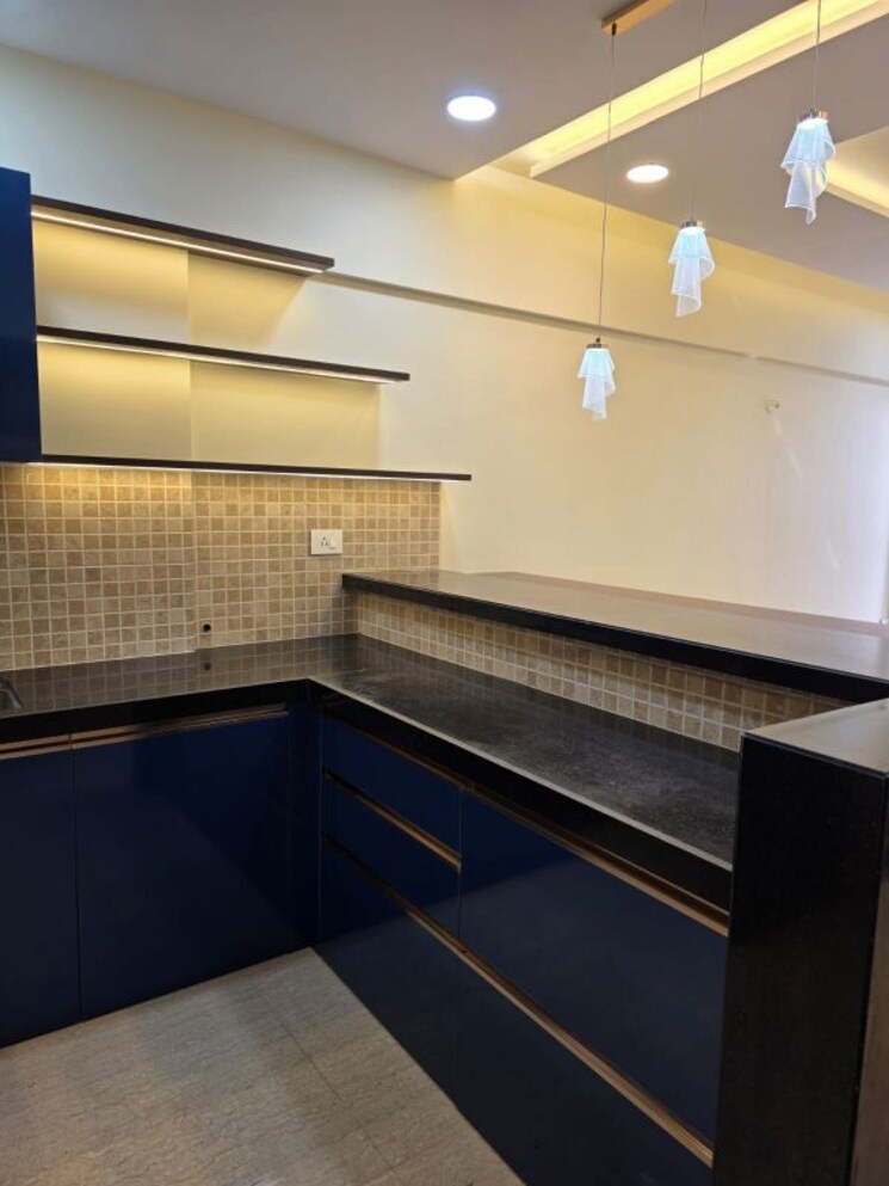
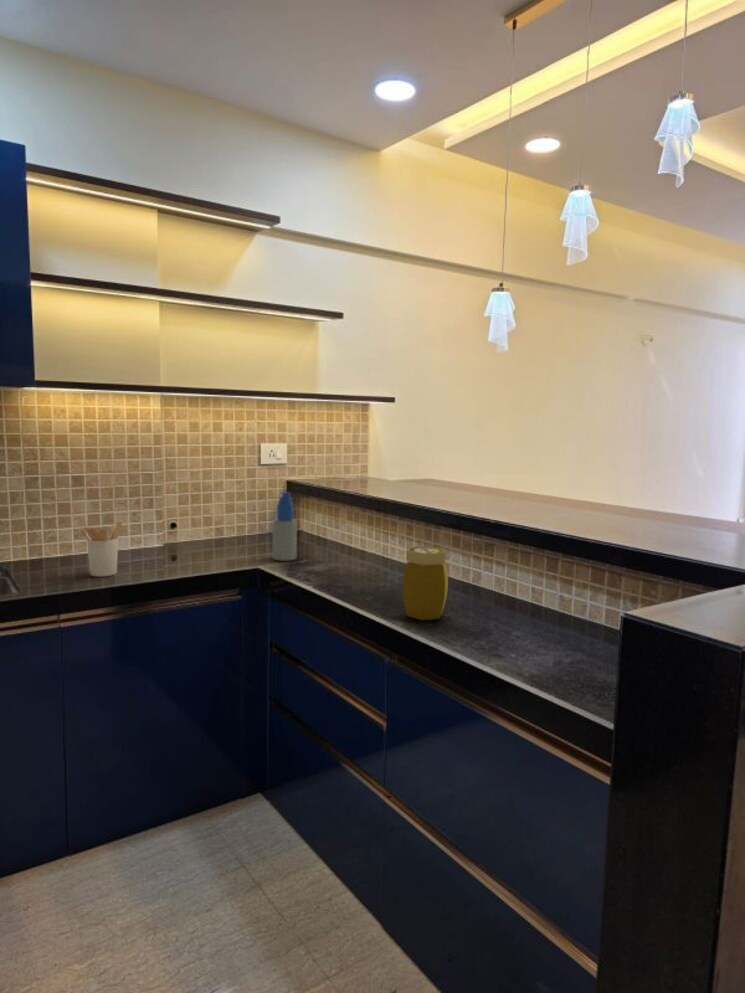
+ jar (425, 582)
+ utensil holder (100, 548)
+ spray bottle (284, 525)
